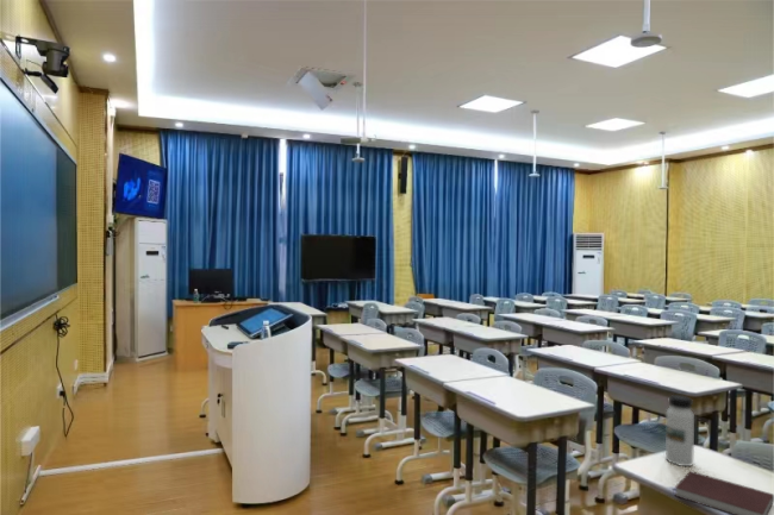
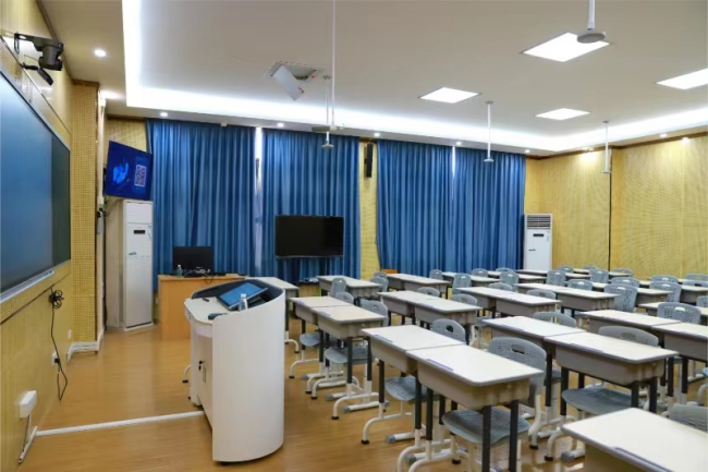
- notebook (723, 495)
- water bottle (680, 429)
